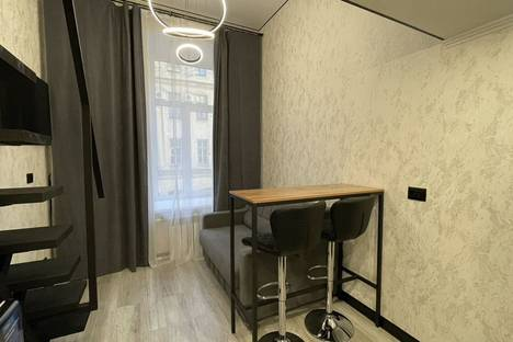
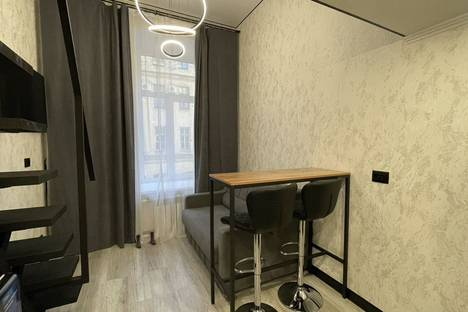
+ boots (150, 239)
